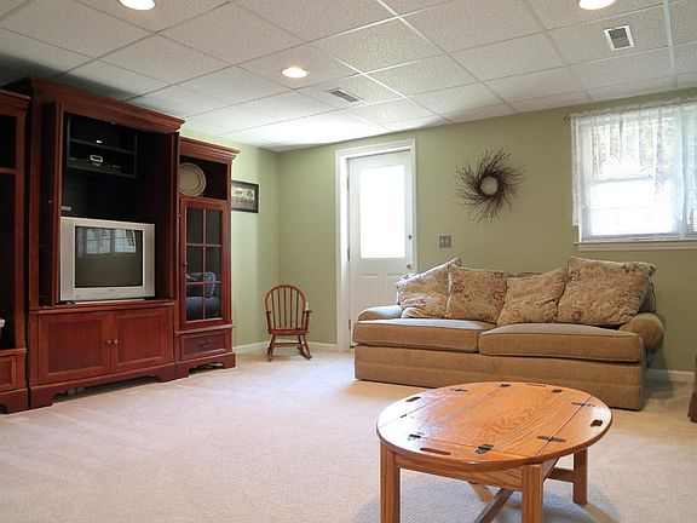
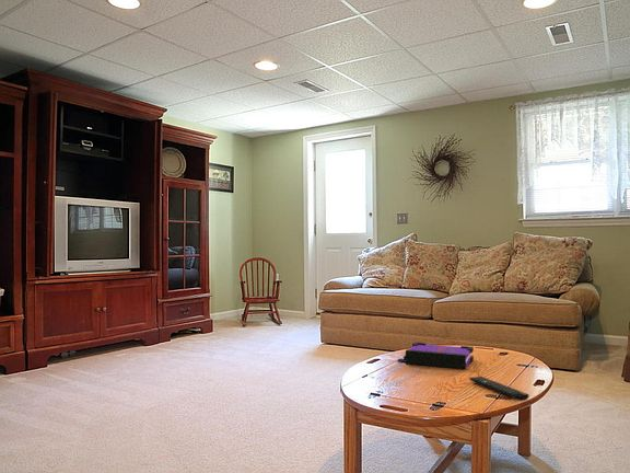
+ board game (434, 355)
+ remote control (498, 388)
